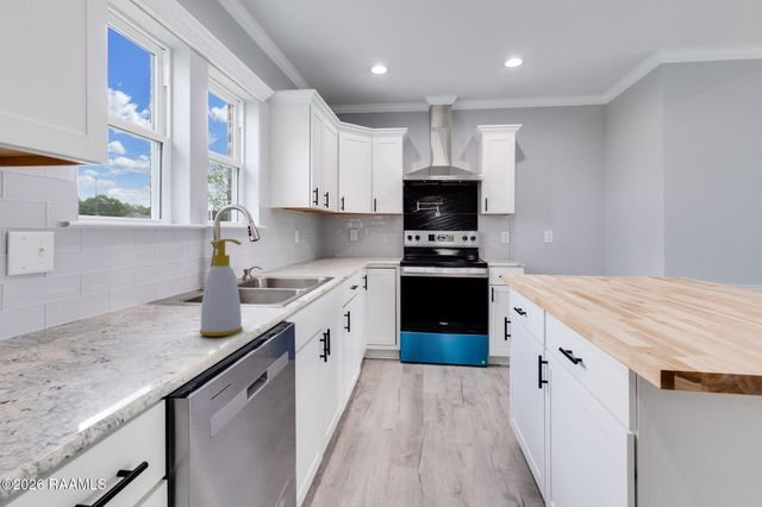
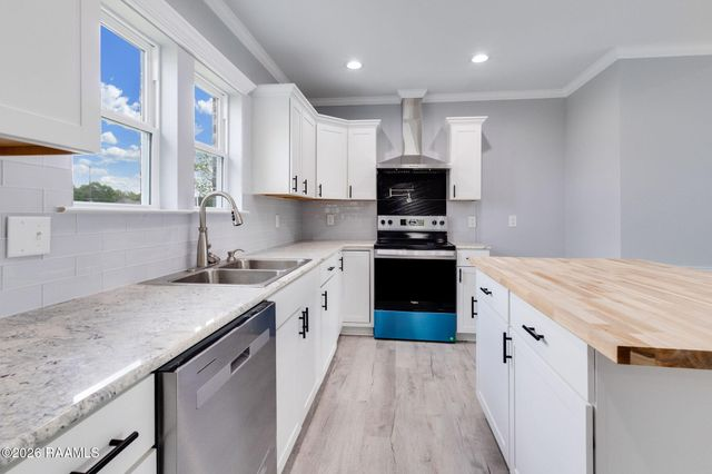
- soap bottle (221, 286)
